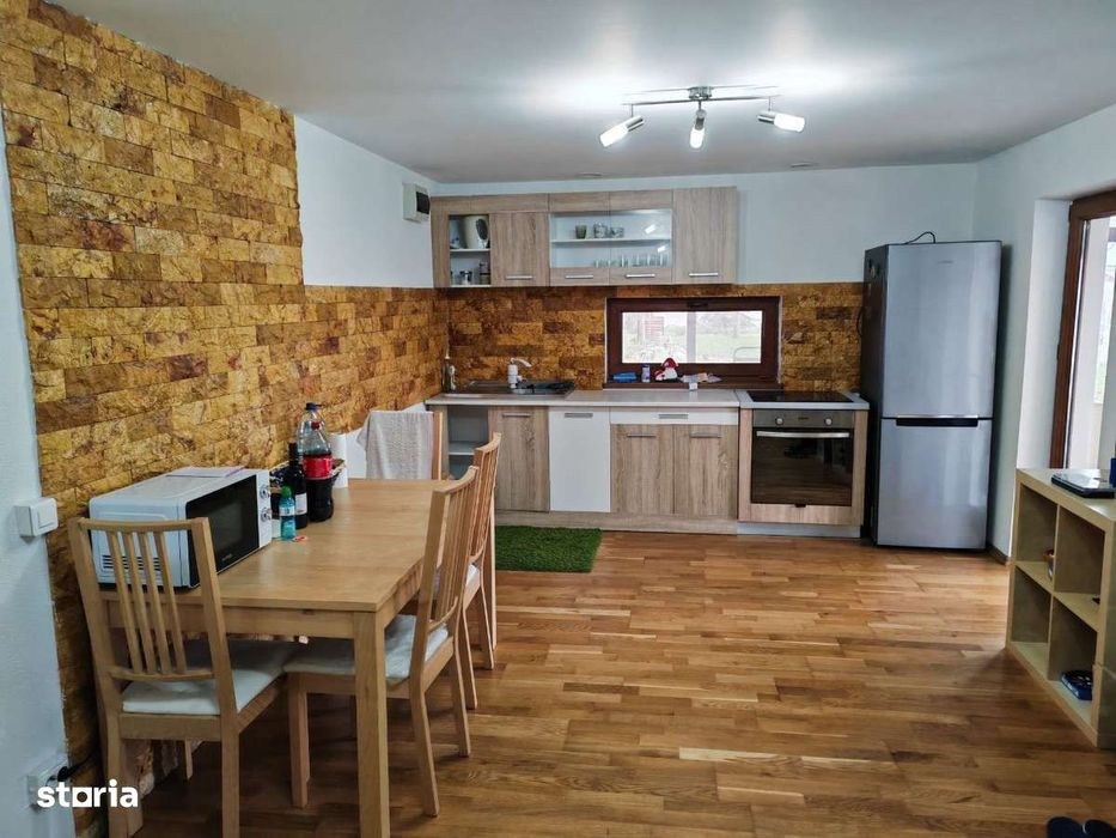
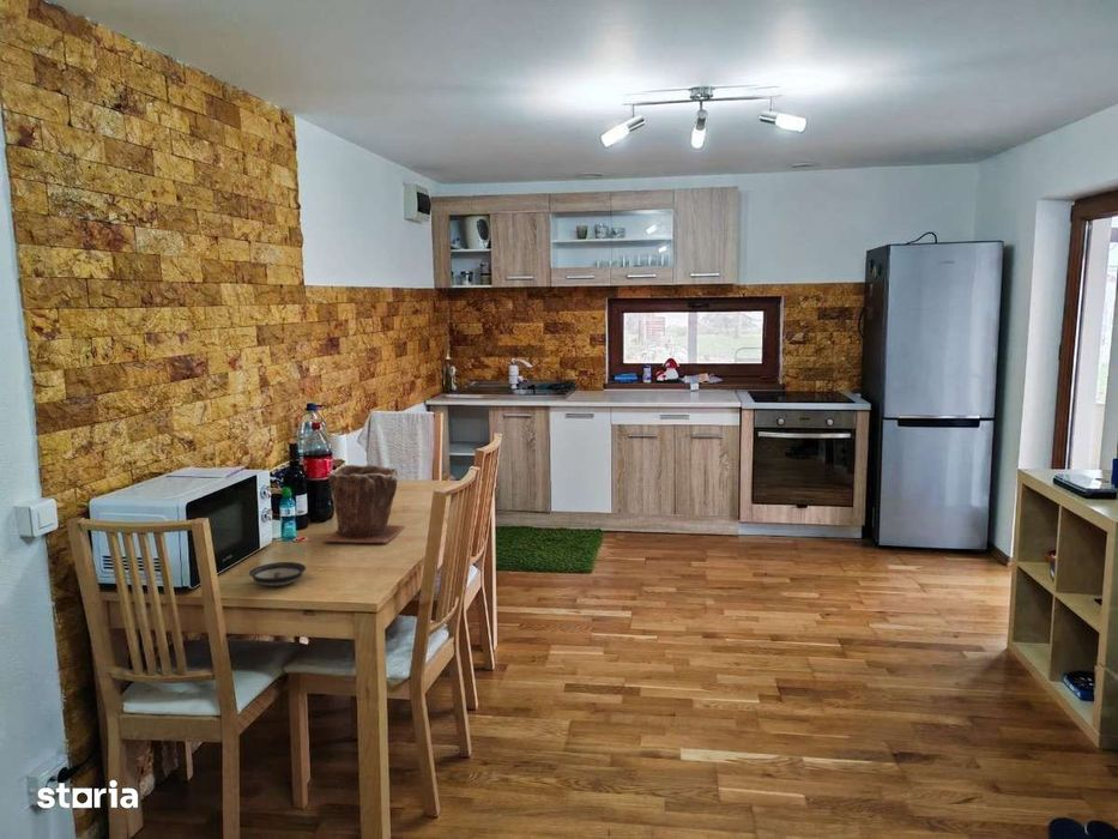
+ plant pot (364, 501)
+ saucer (278, 575)
